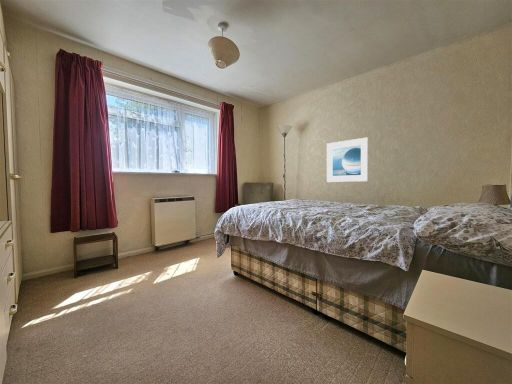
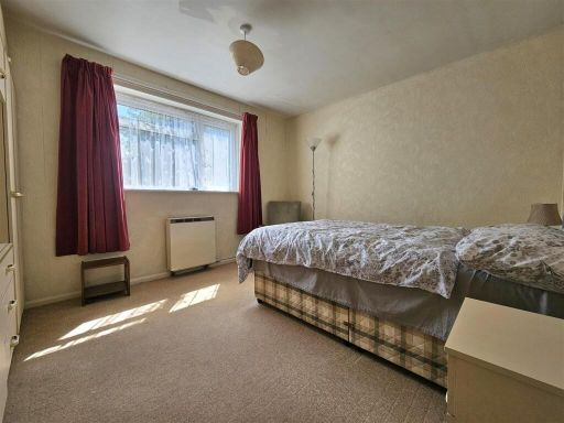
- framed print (346, 161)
